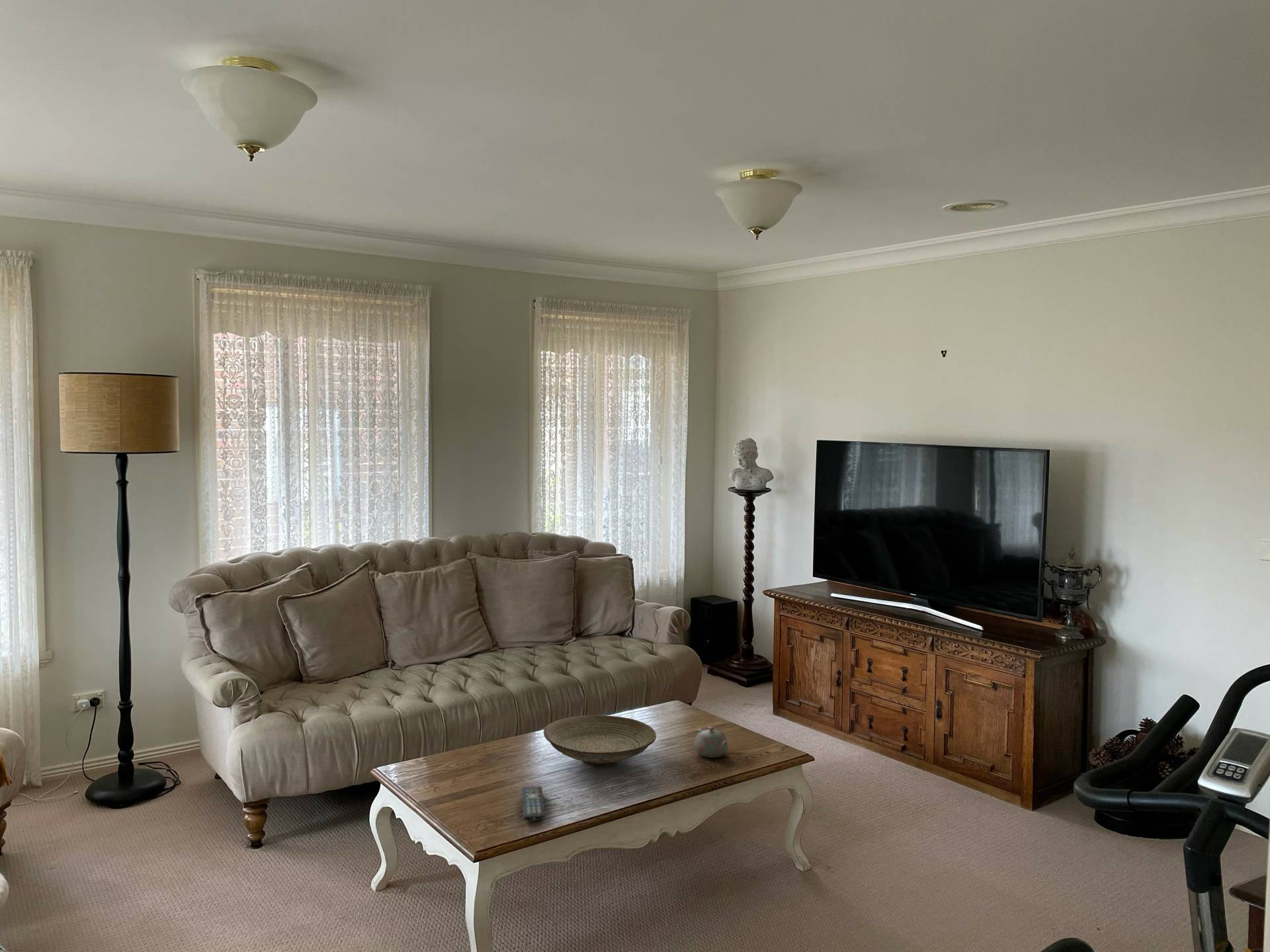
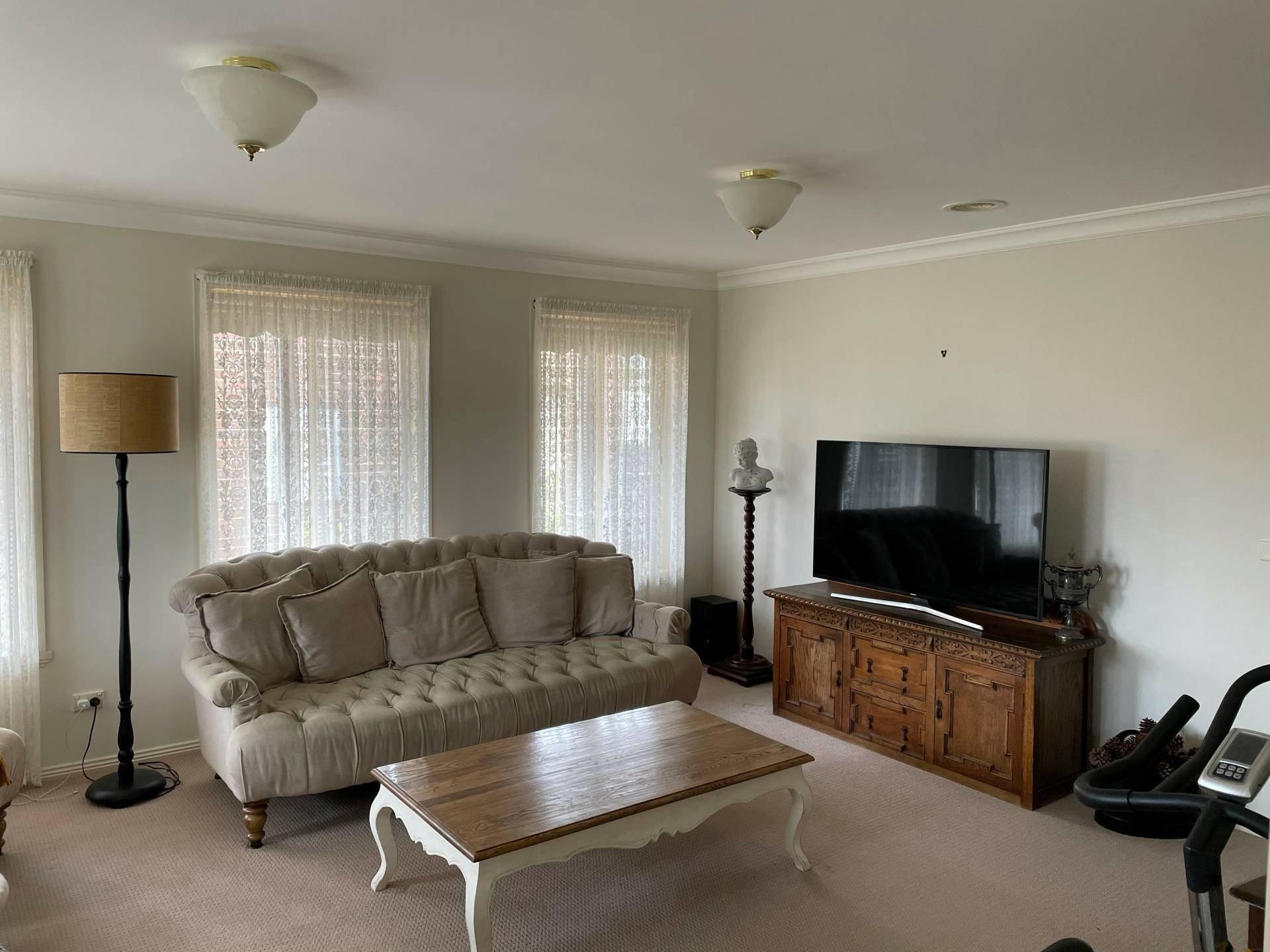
- remote control (532, 802)
- decorative bowl (599, 745)
- teapot (712, 740)
